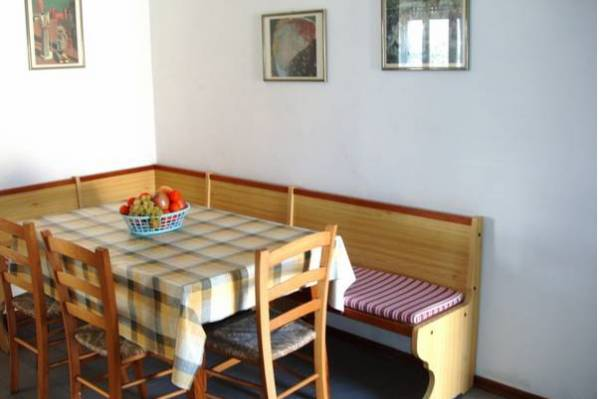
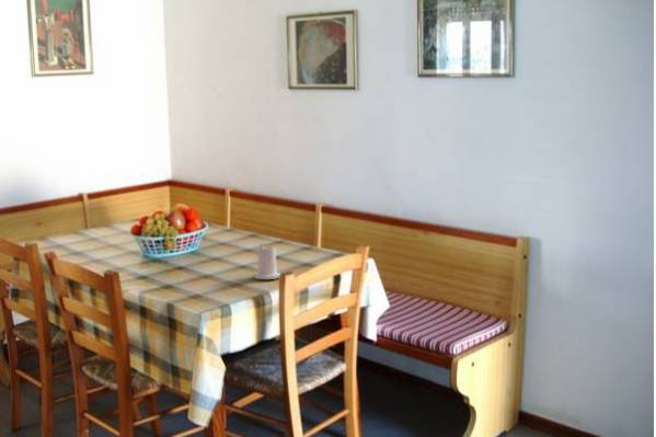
+ candle (266, 260)
